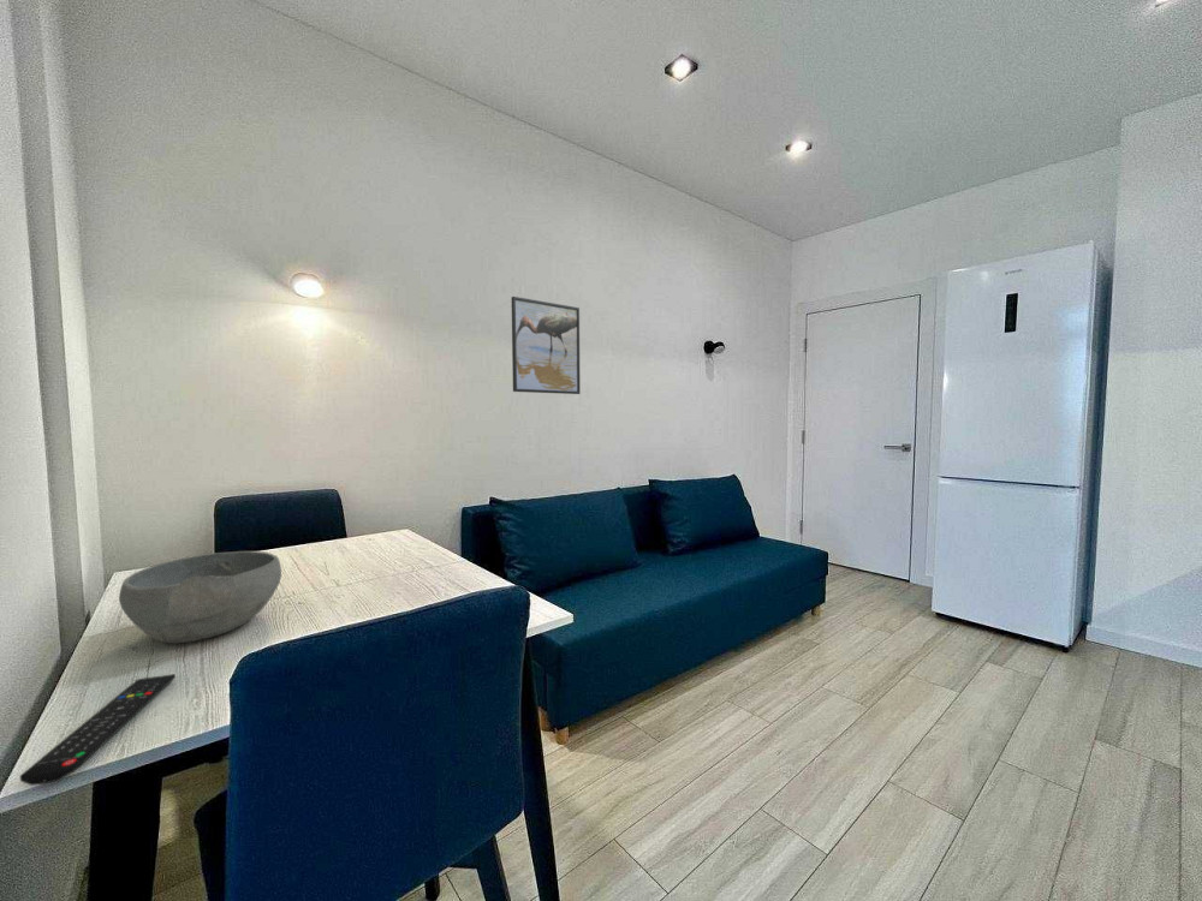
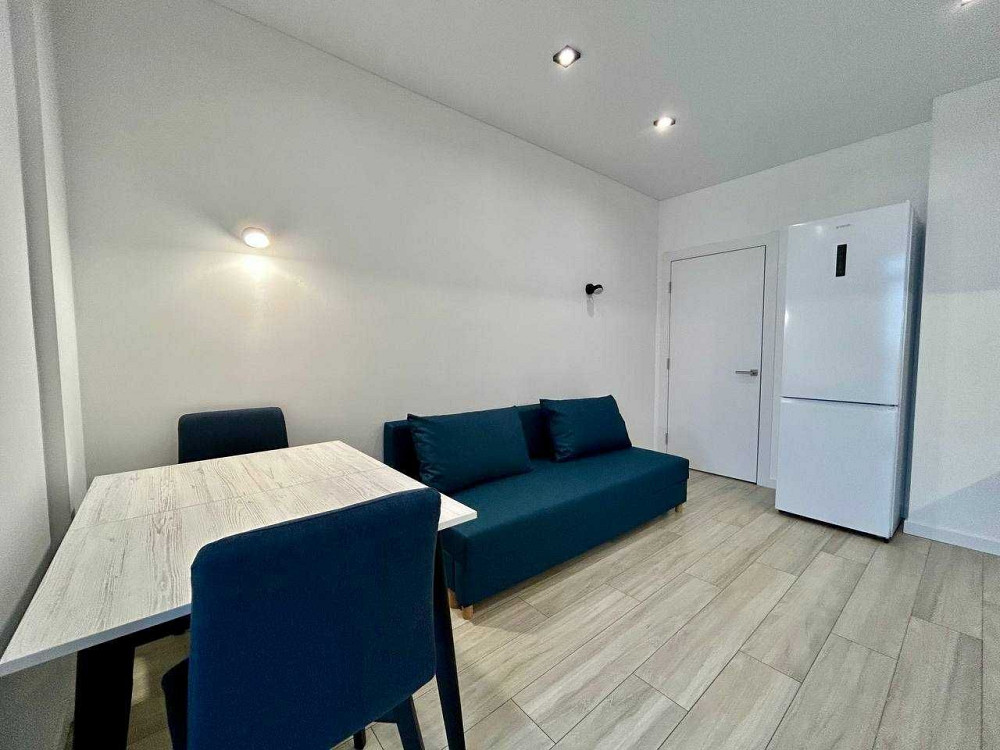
- bowl (207, 595)
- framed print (547, 347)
- remote control (109, 721)
